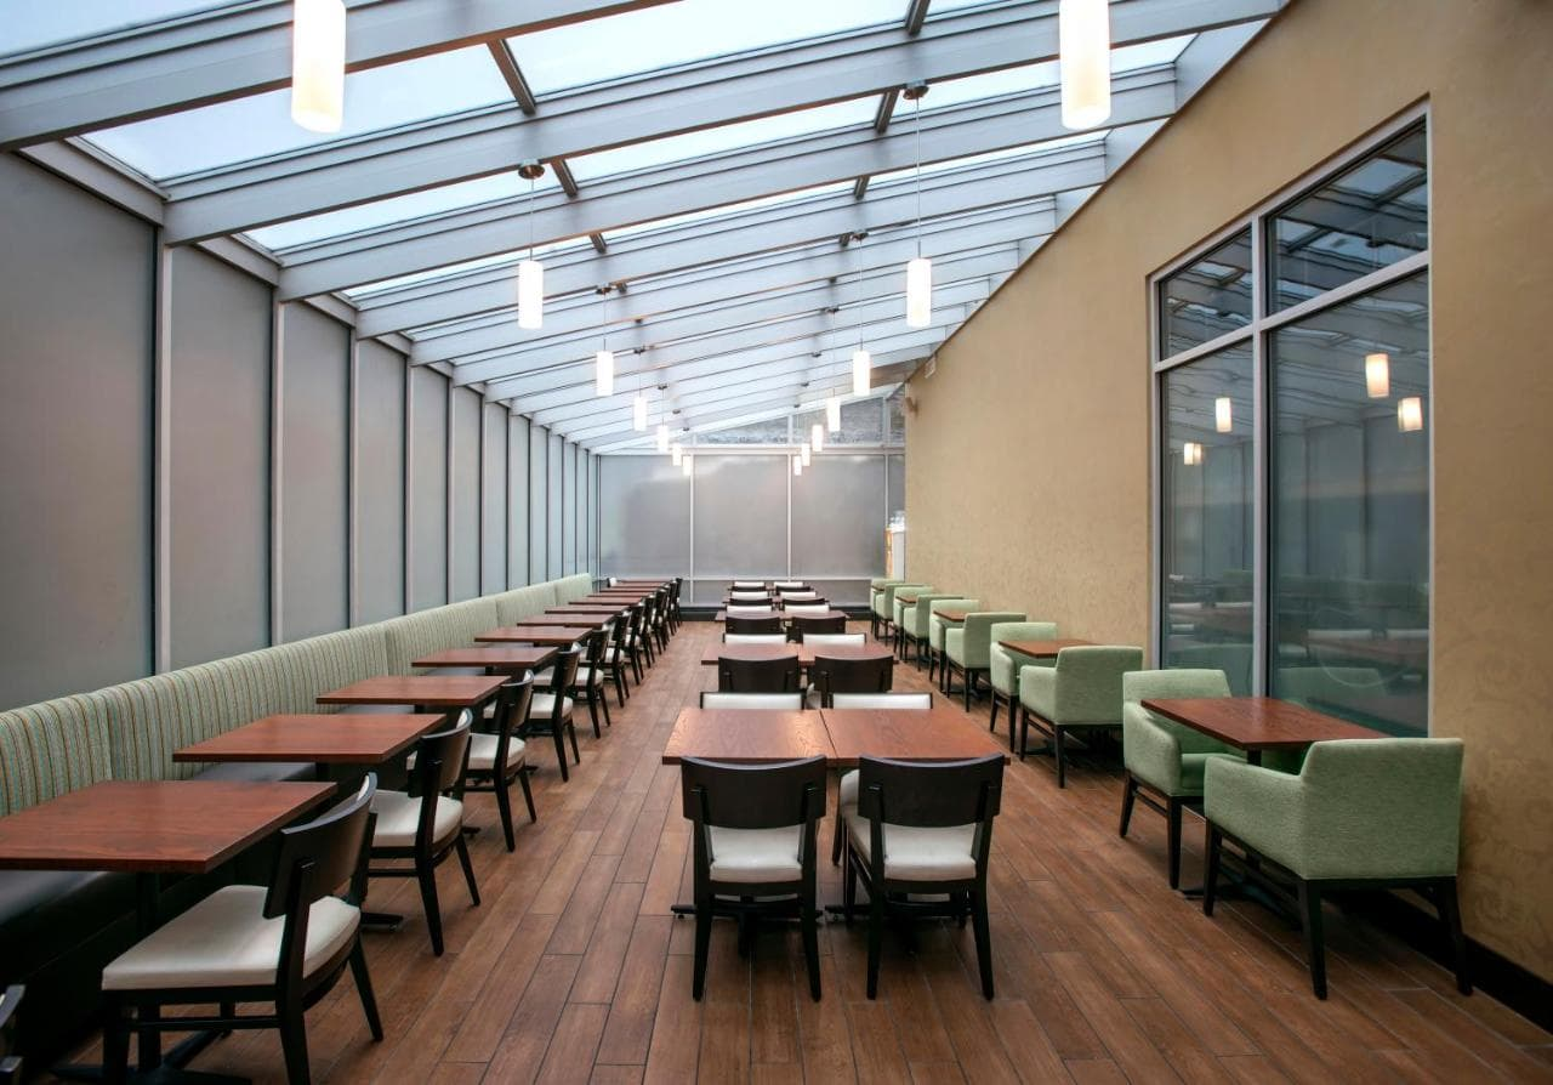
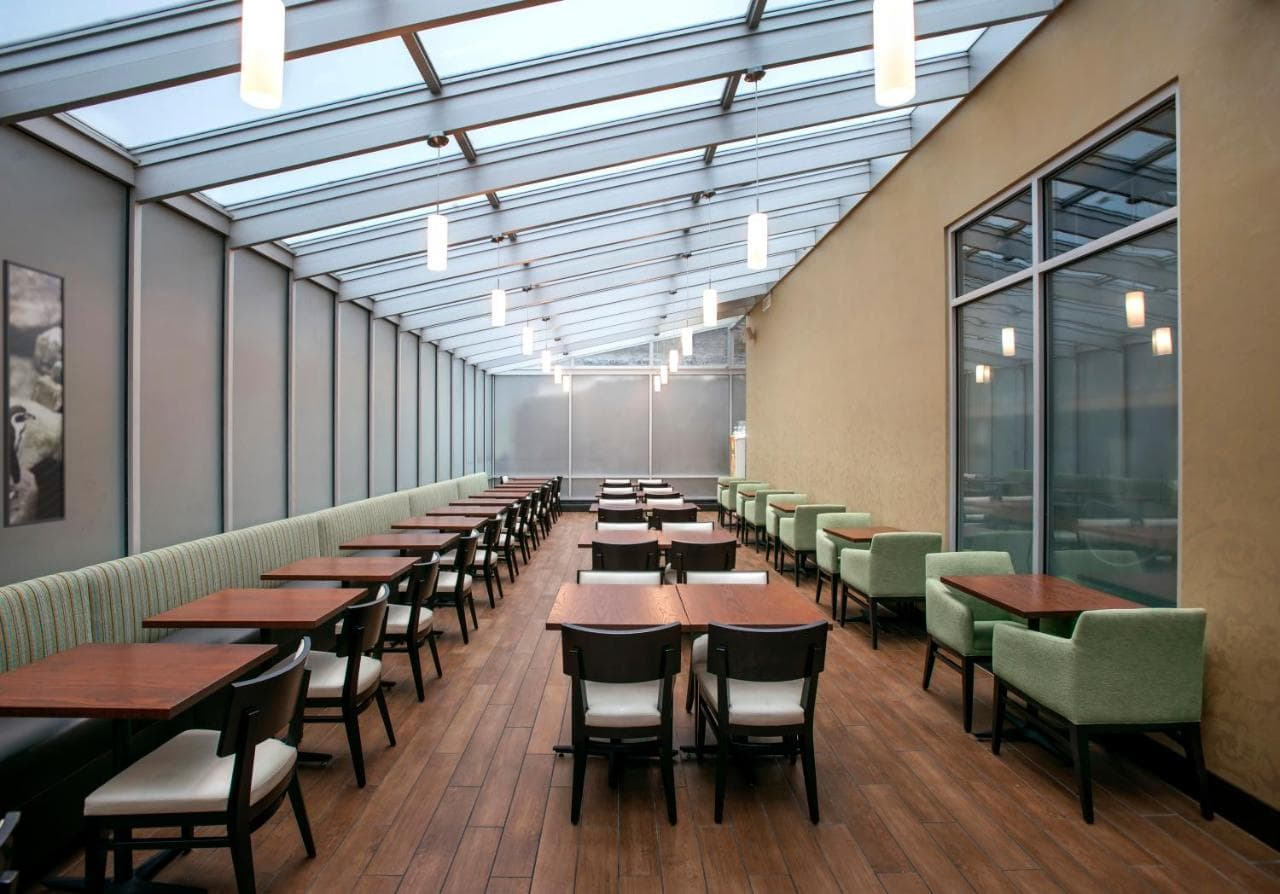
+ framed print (35, 396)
